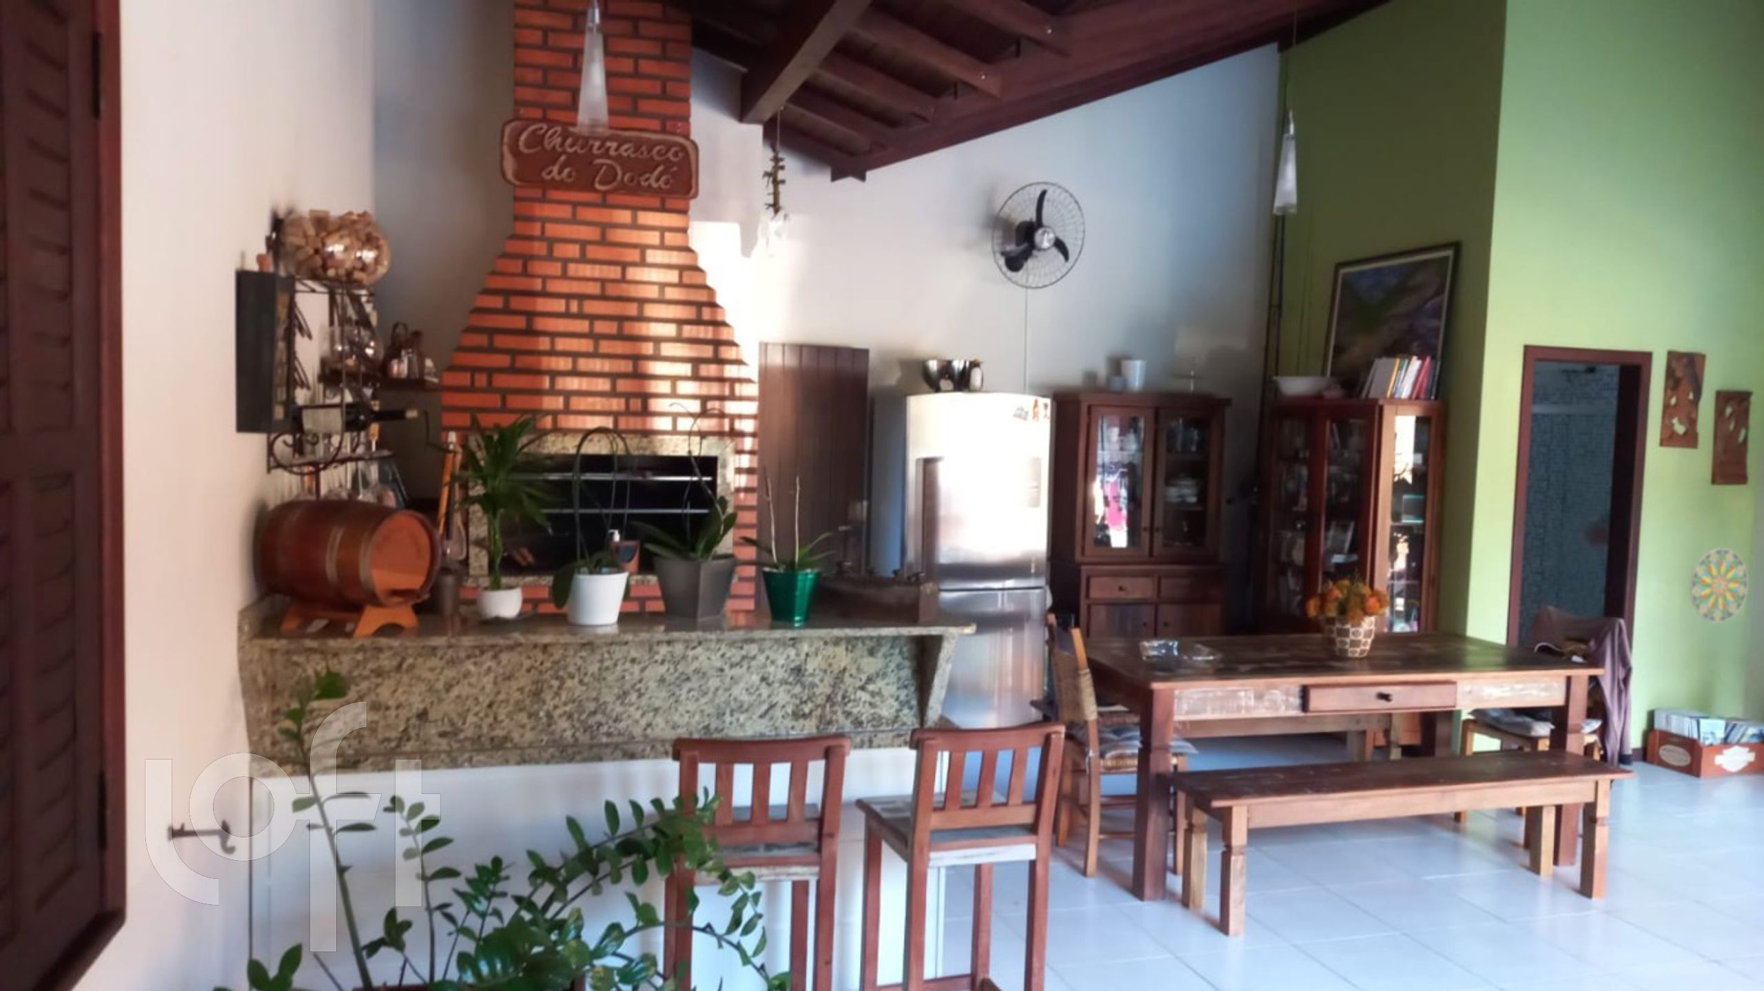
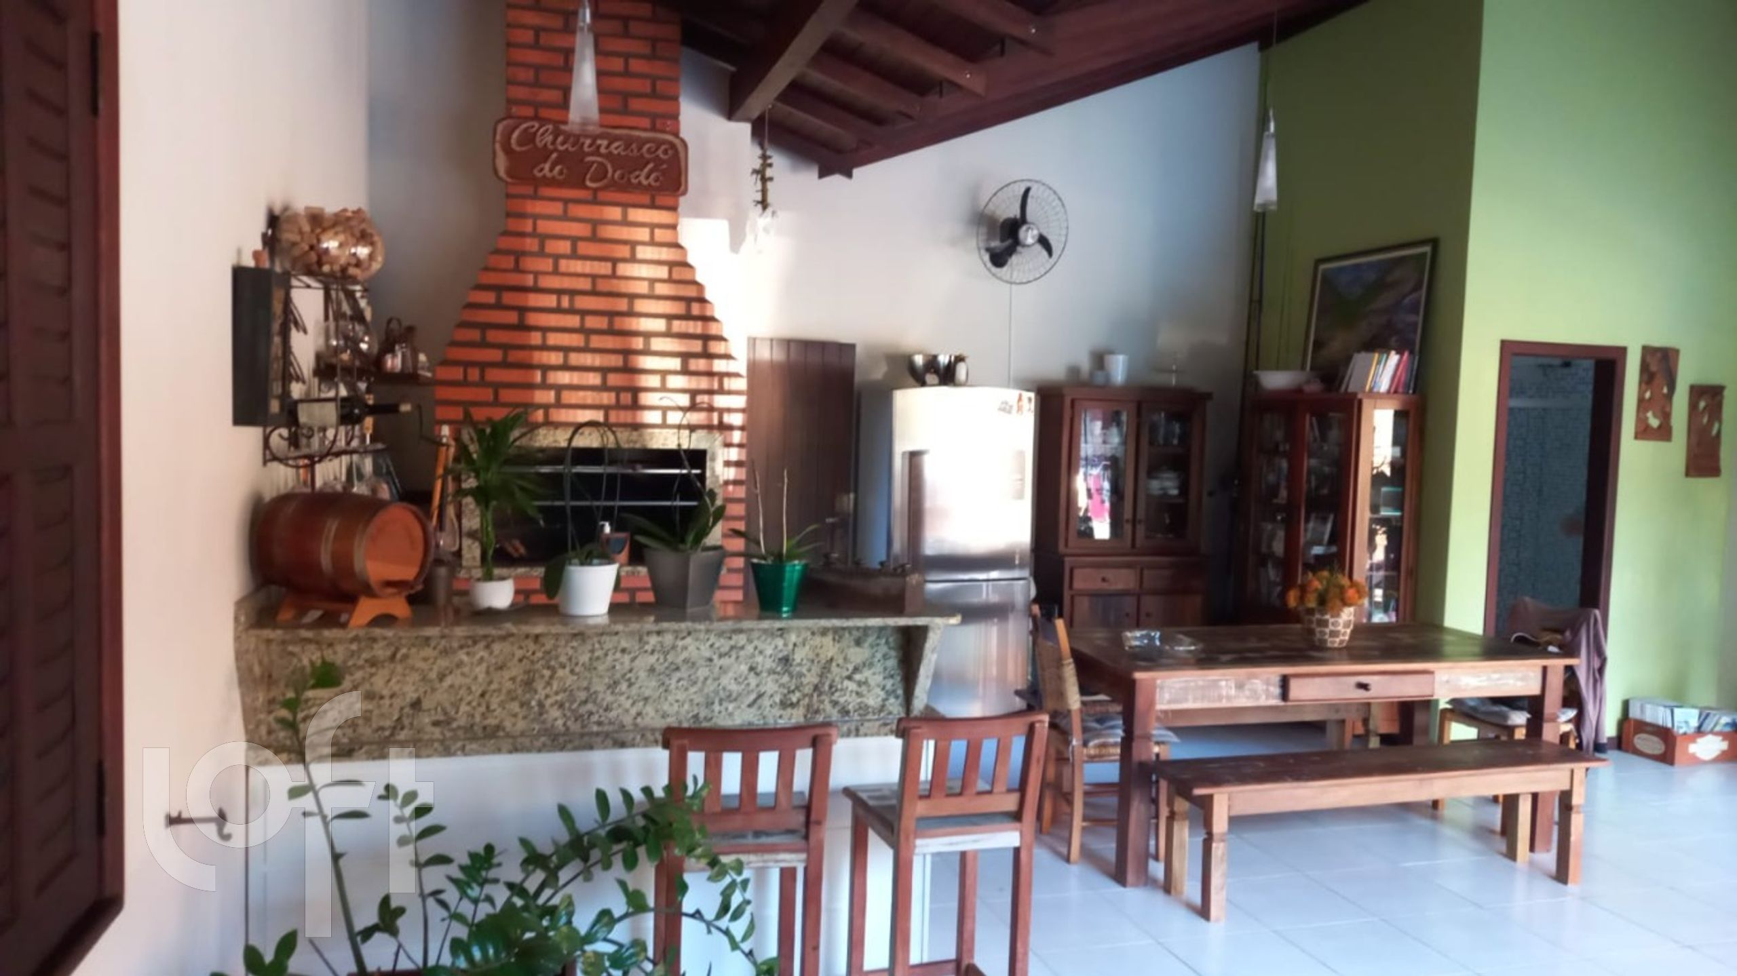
- decorative plate (1719, 585)
